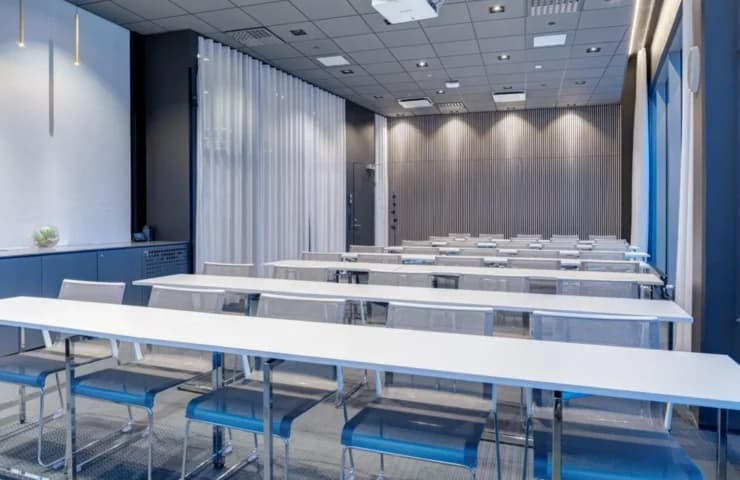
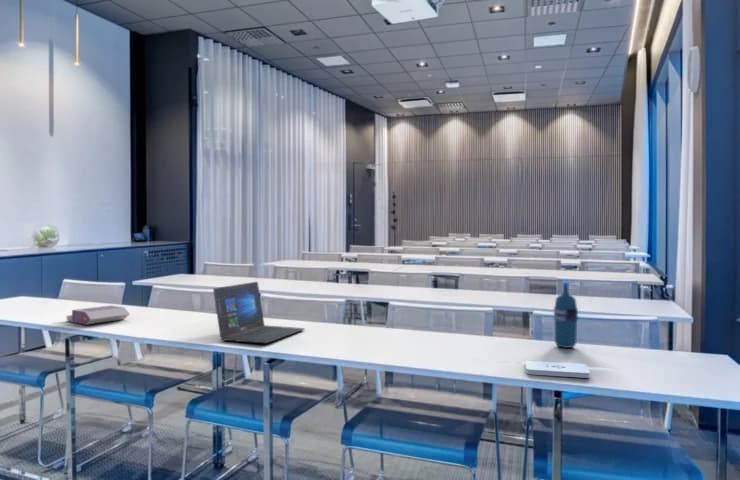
+ book (98, 314)
+ notepad (556, 368)
+ water bottle (565, 314)
+ laptop (261, 310)
